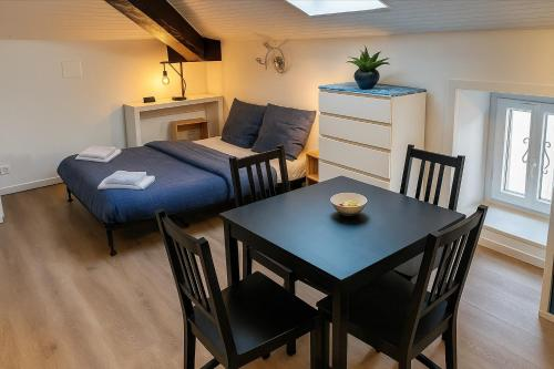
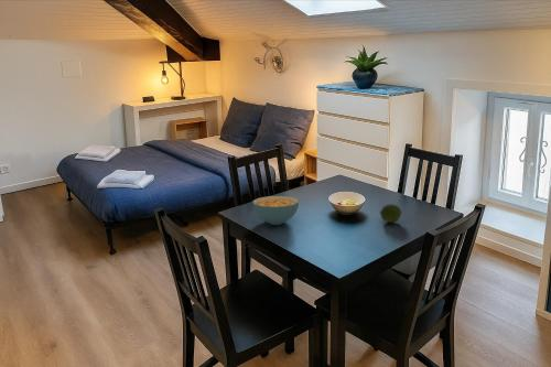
+ fruit (390, 213)
+ cereal bowl (276, 212)
